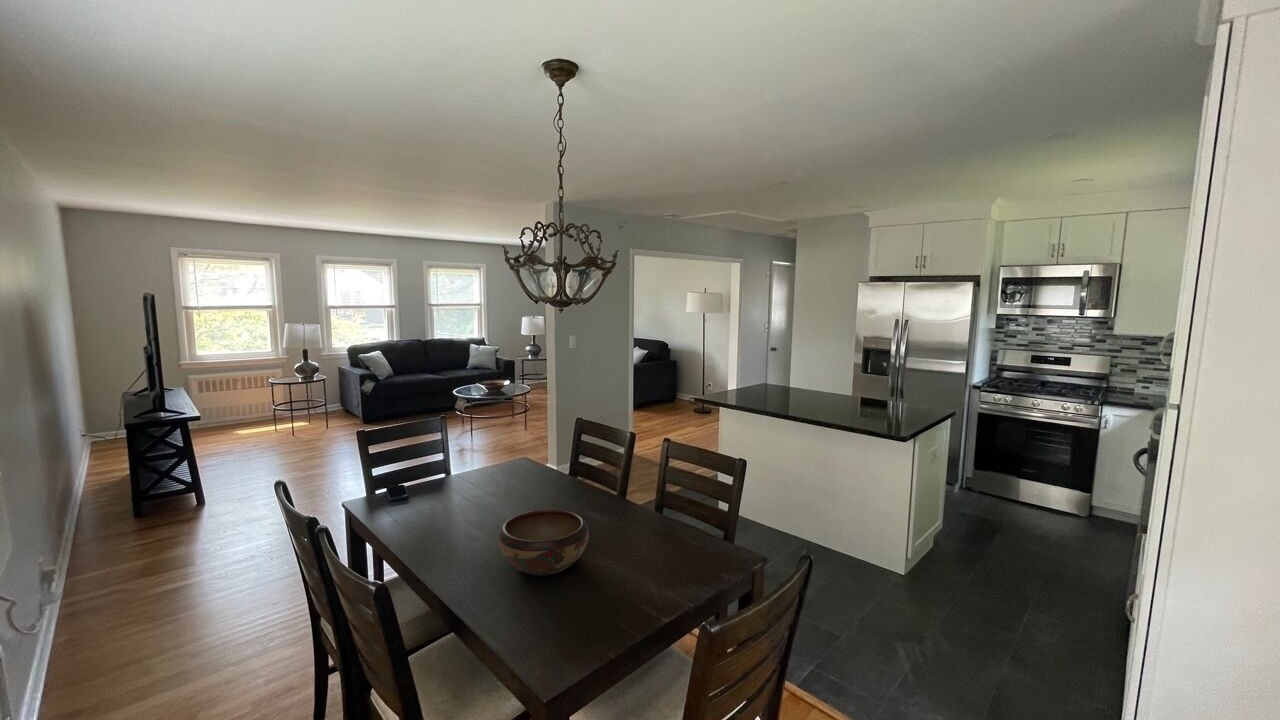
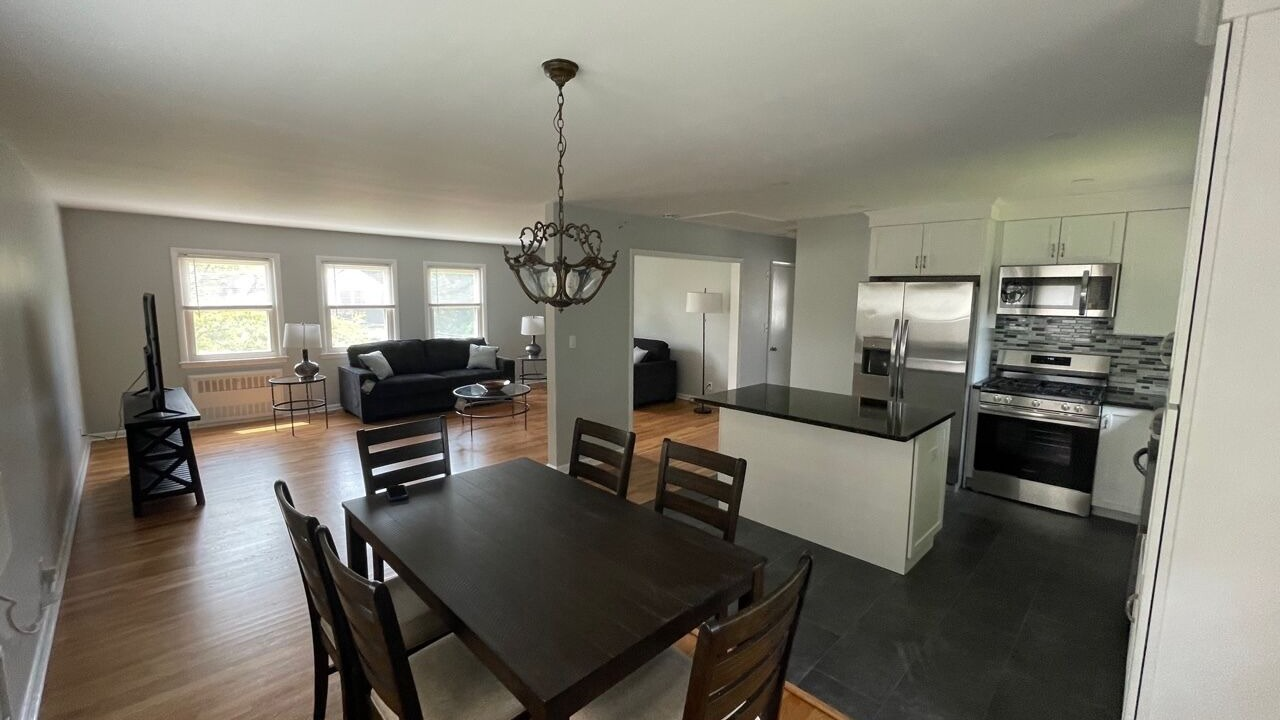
- decorative bowl (544, 543)
